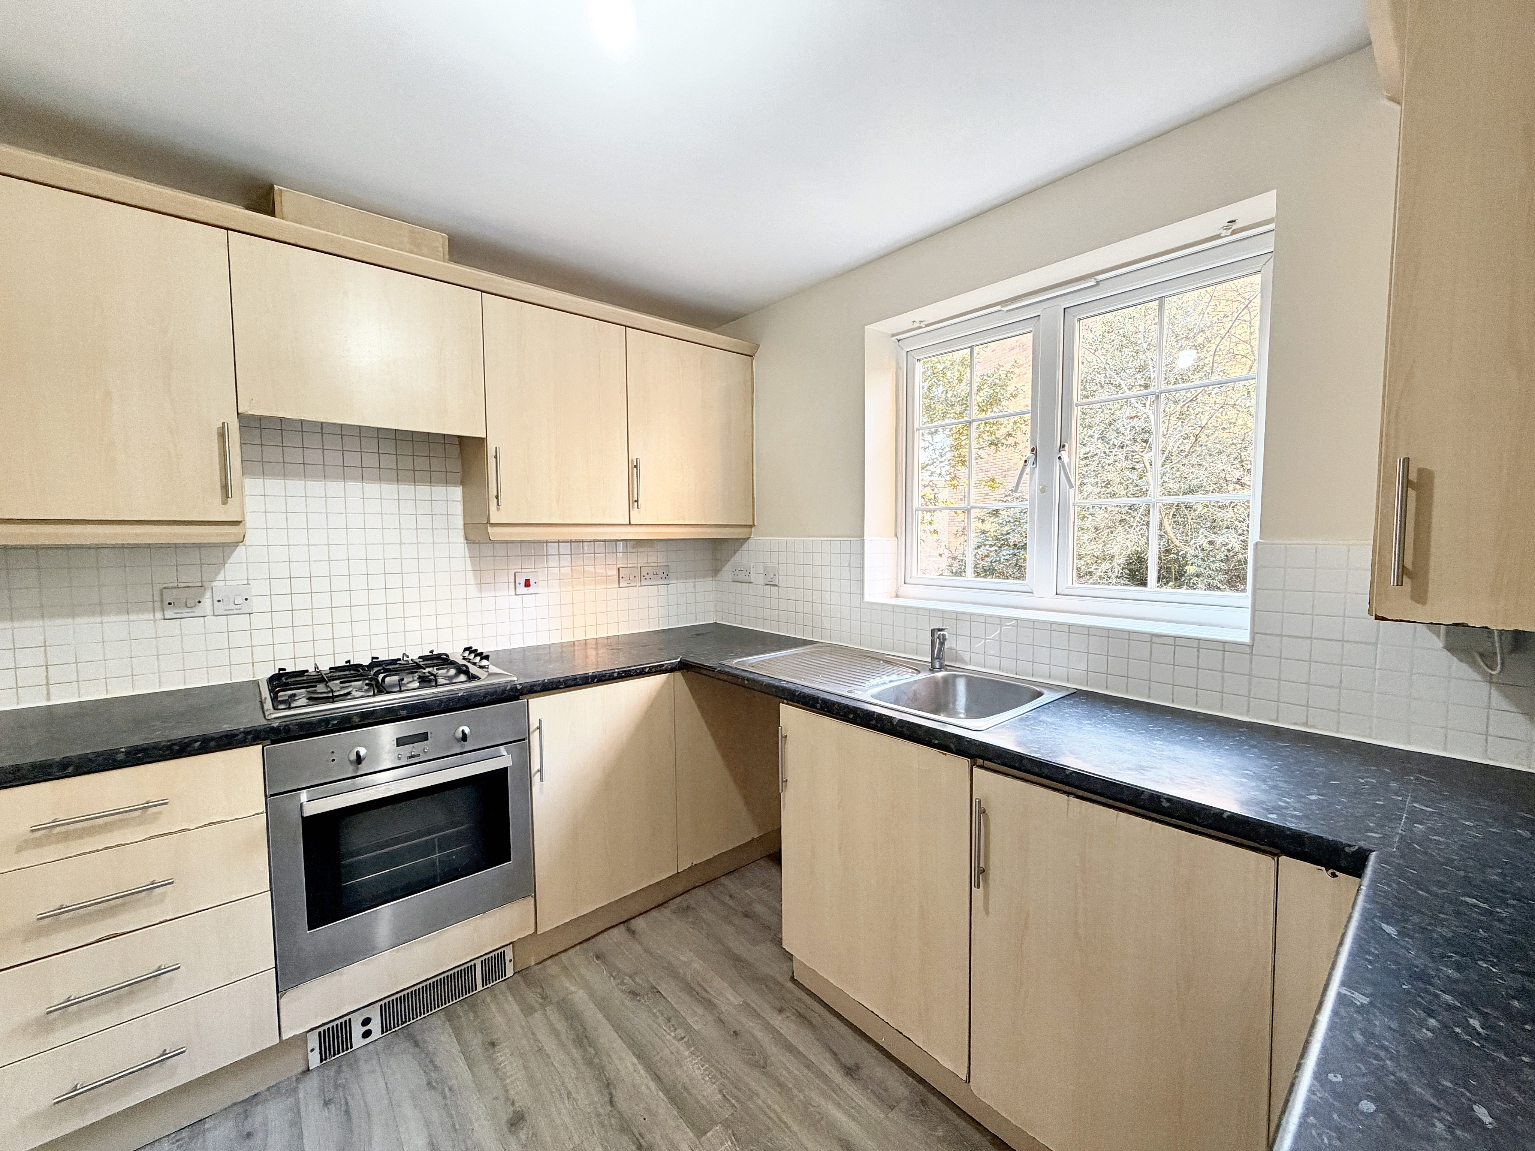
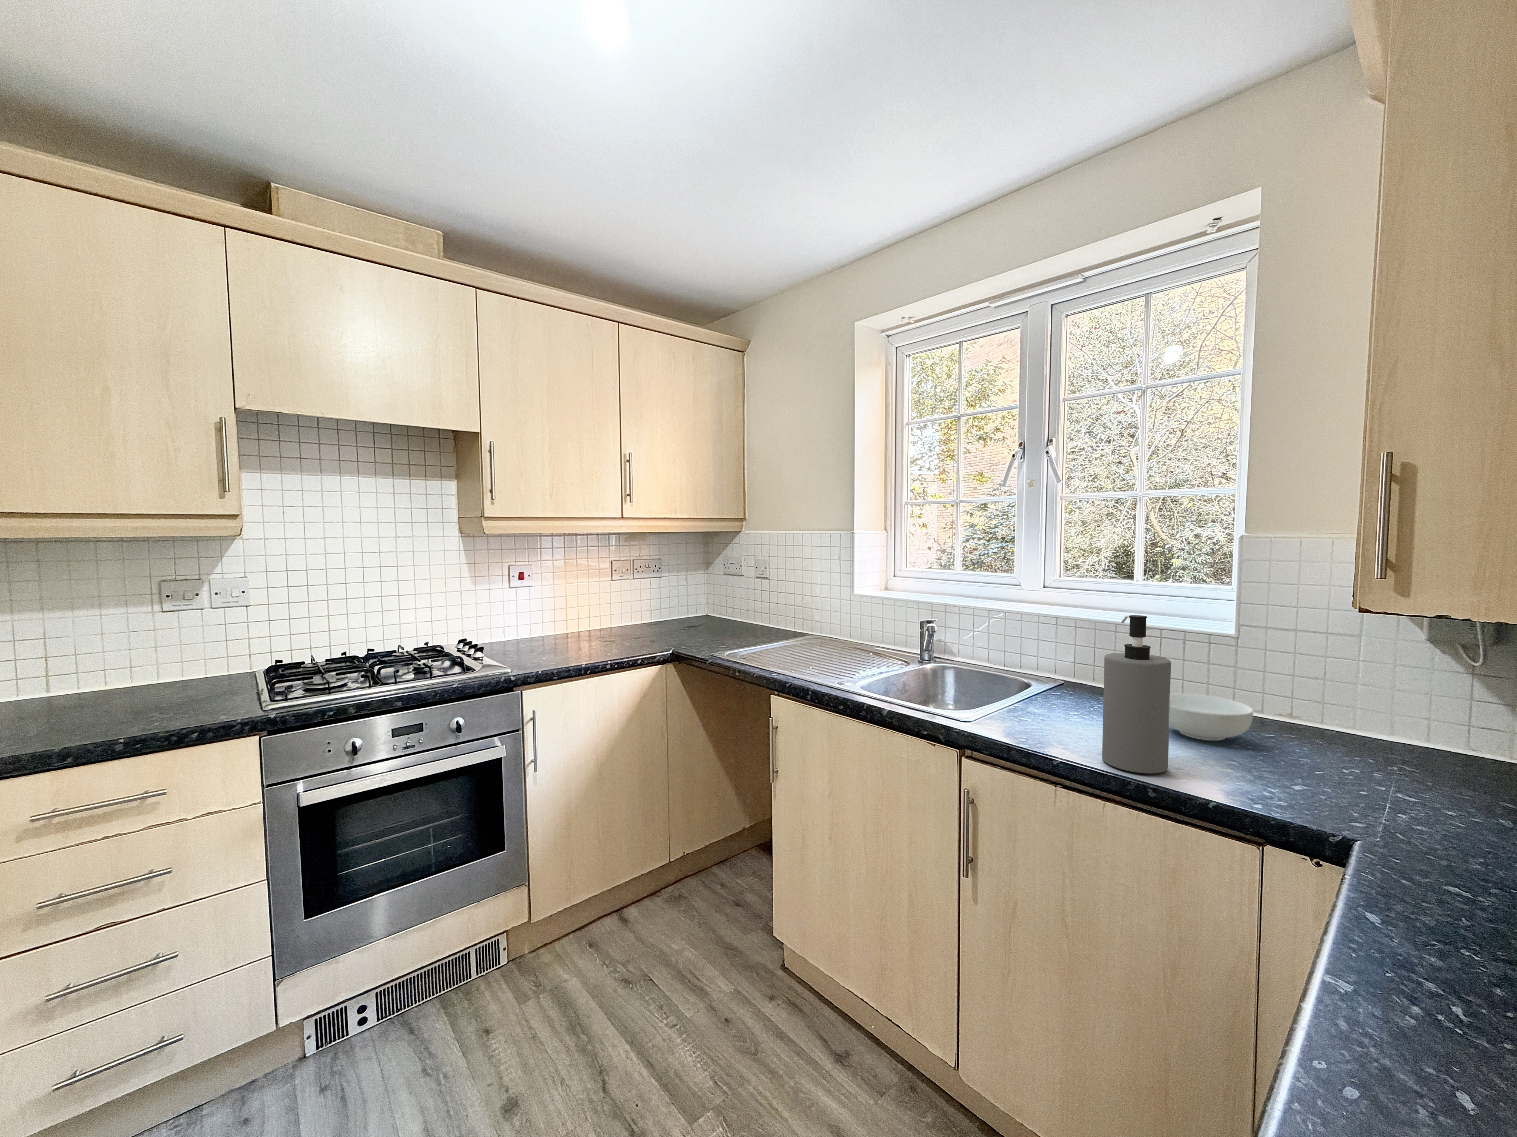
+ soap dispenser (1134, 689)
+ cereal bowl (1202, 719)
